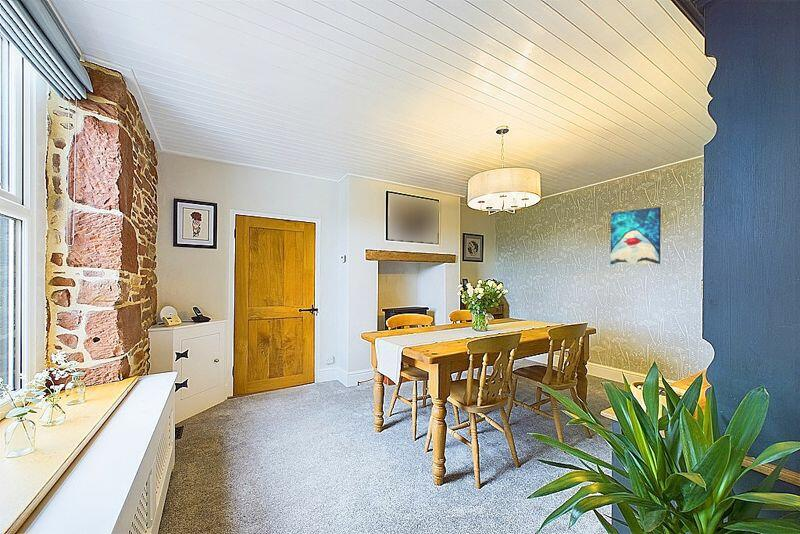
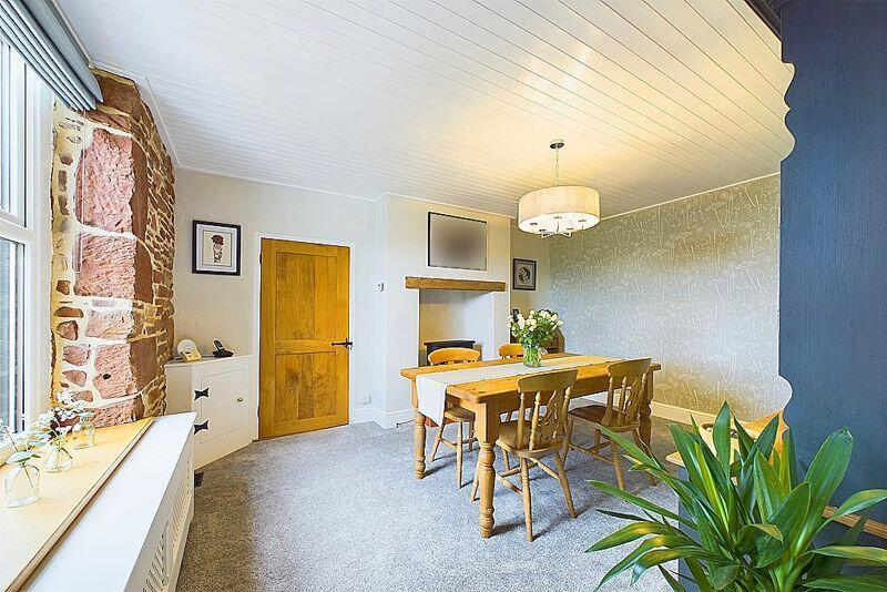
- wall art (634, 237)
